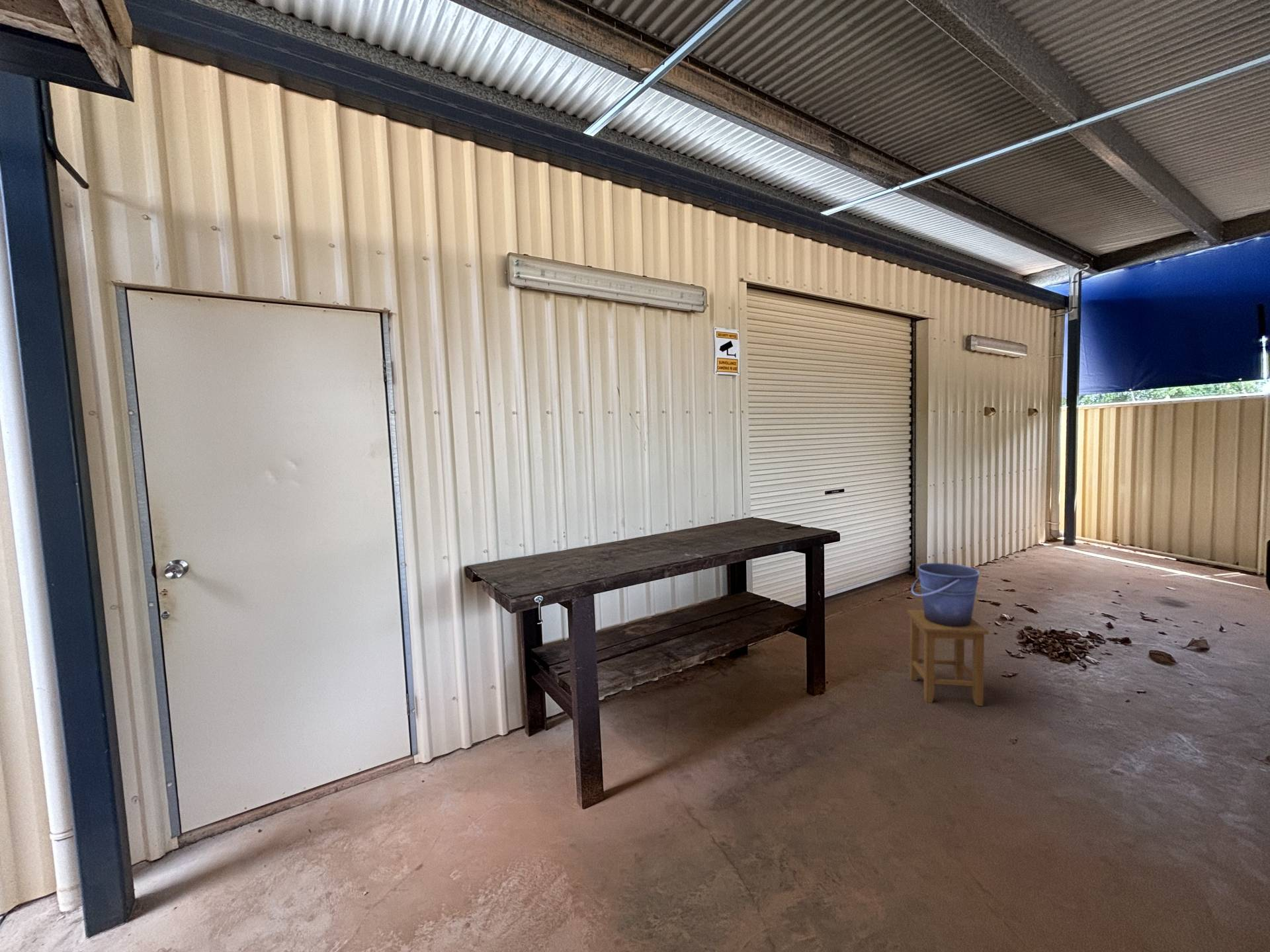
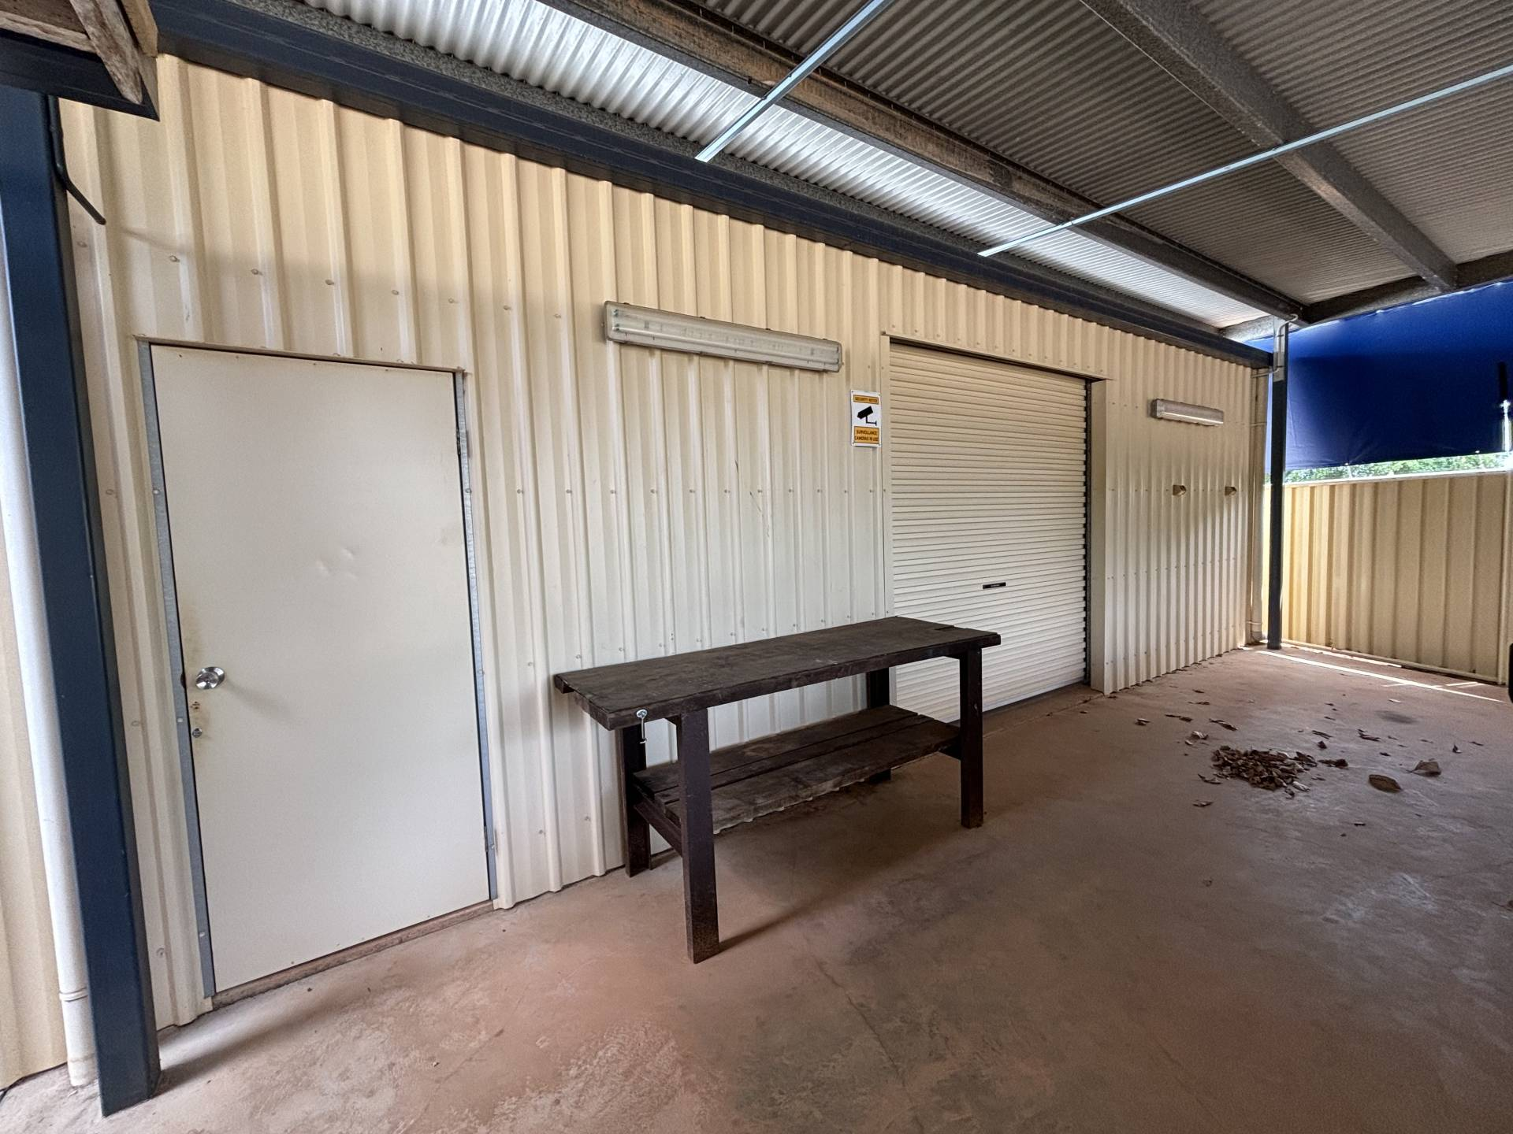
- stool (945, 660)
- bucket (944, 594)
